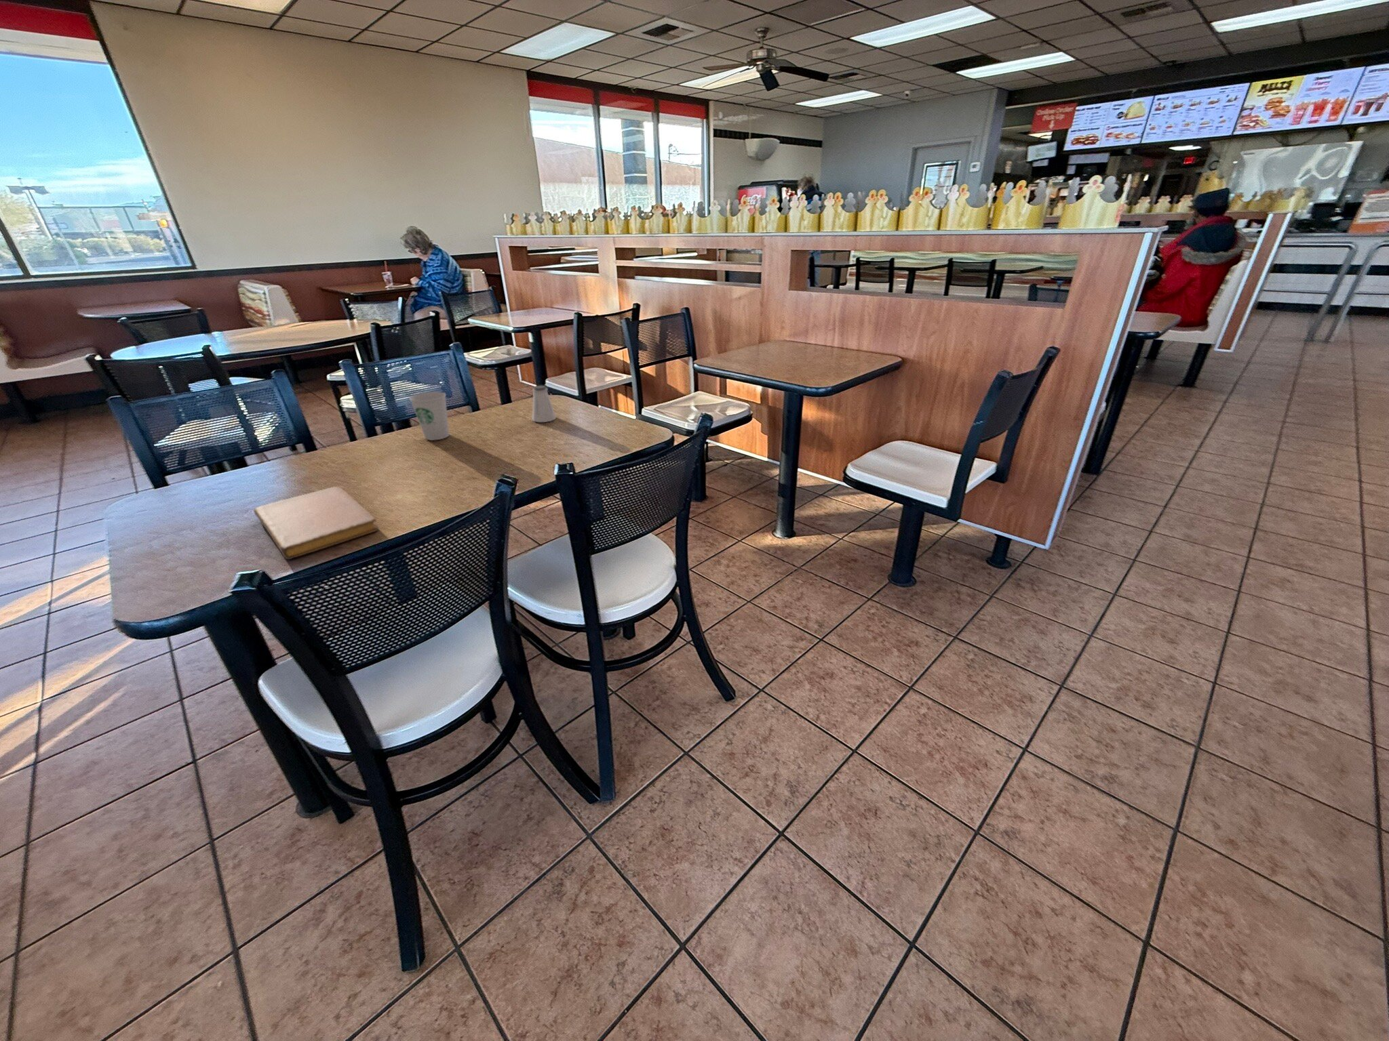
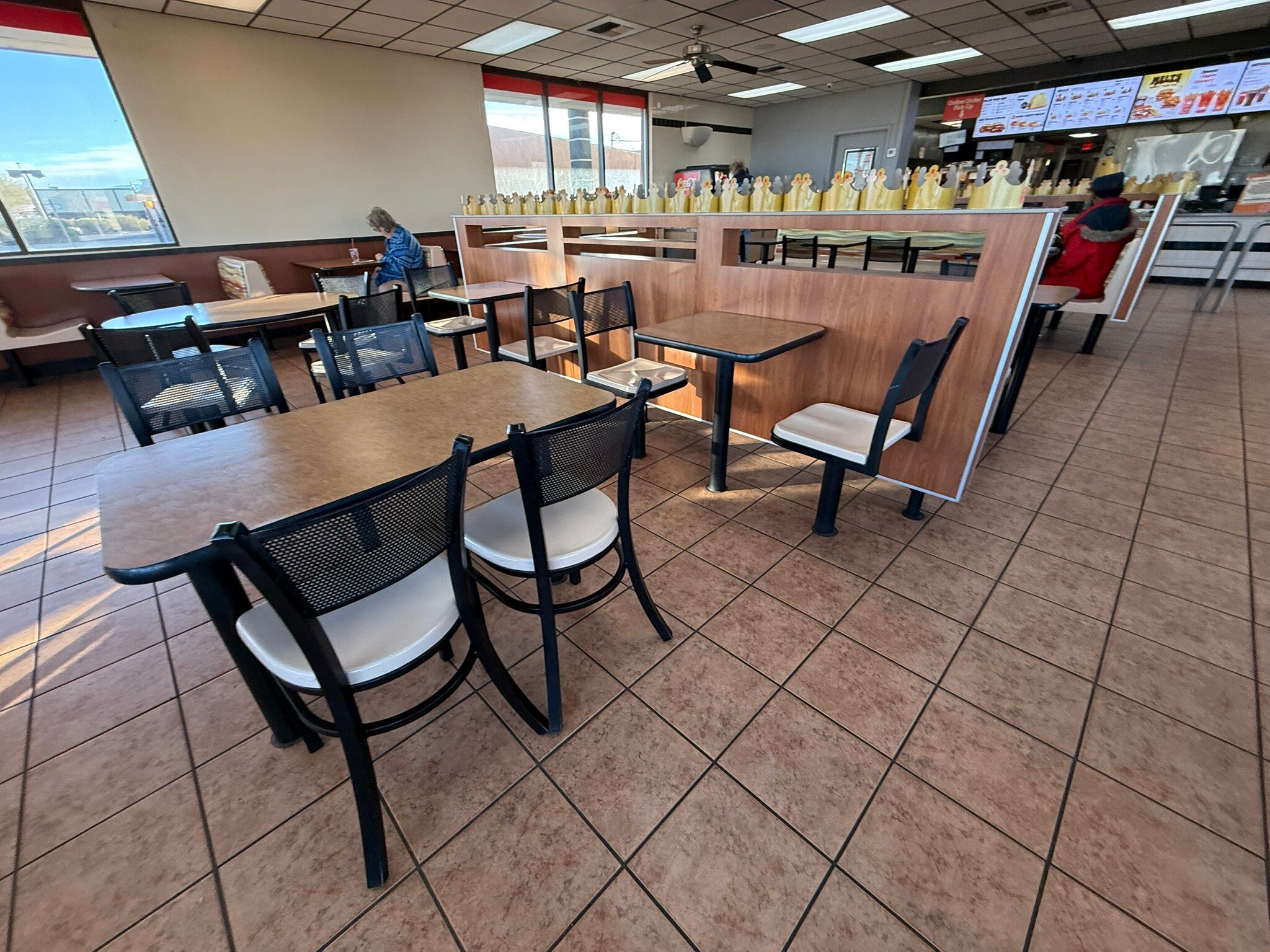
- notebook (315, 518)
- paper cup (432, 417)
- saltshaker (541, 402)
